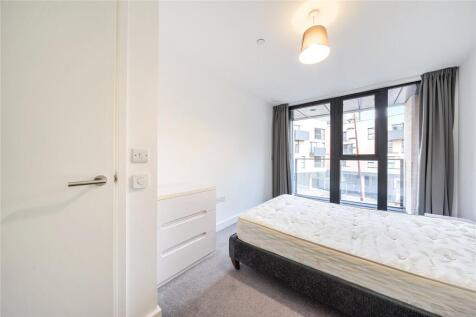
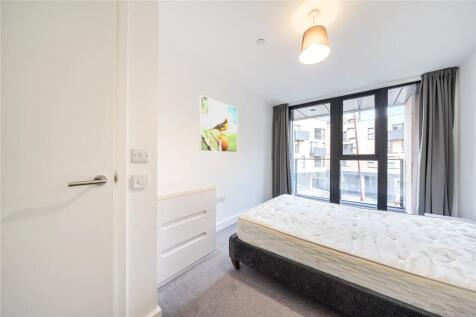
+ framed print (220, 127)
